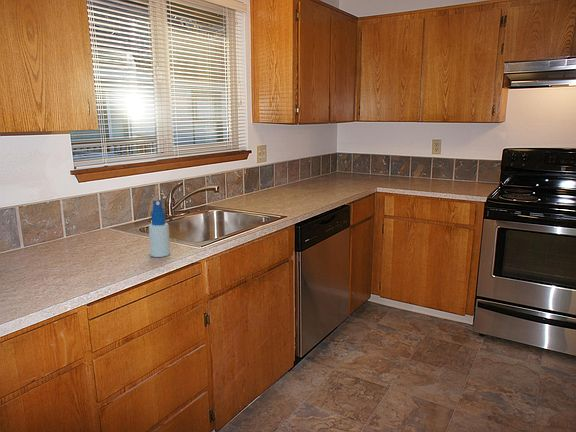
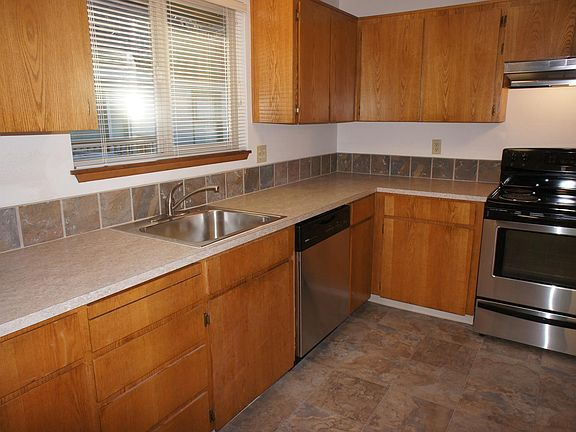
- spray bottle (158, 227)
